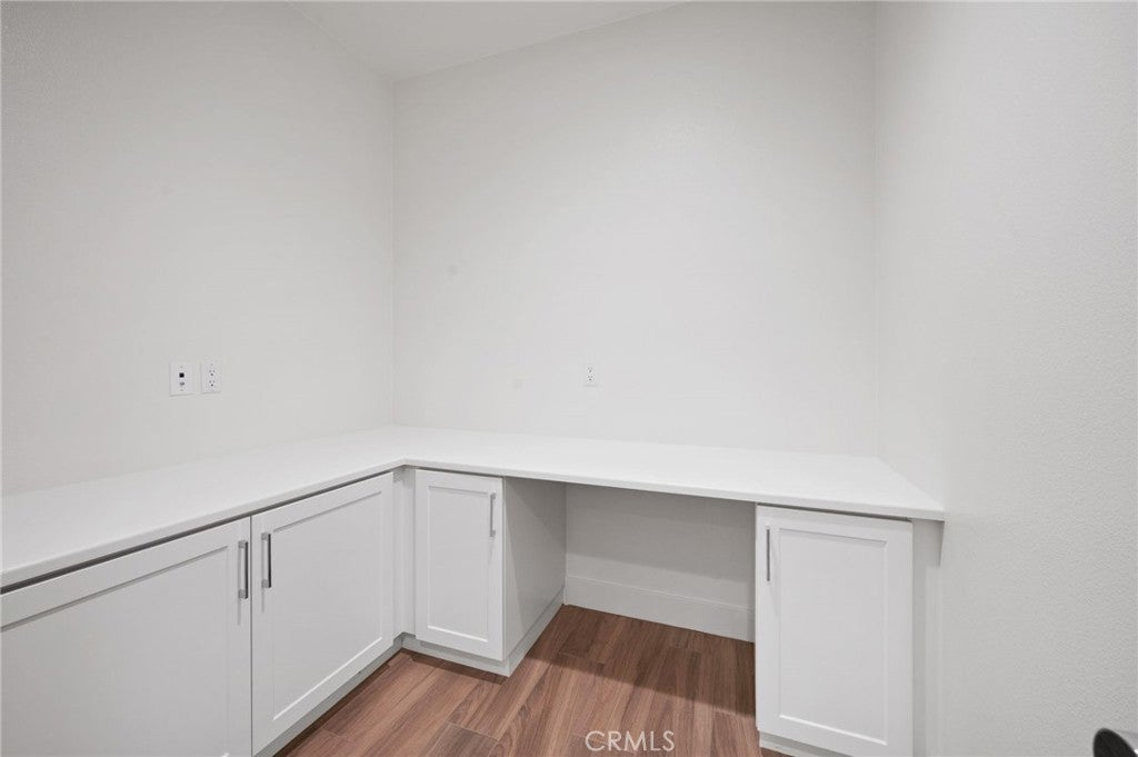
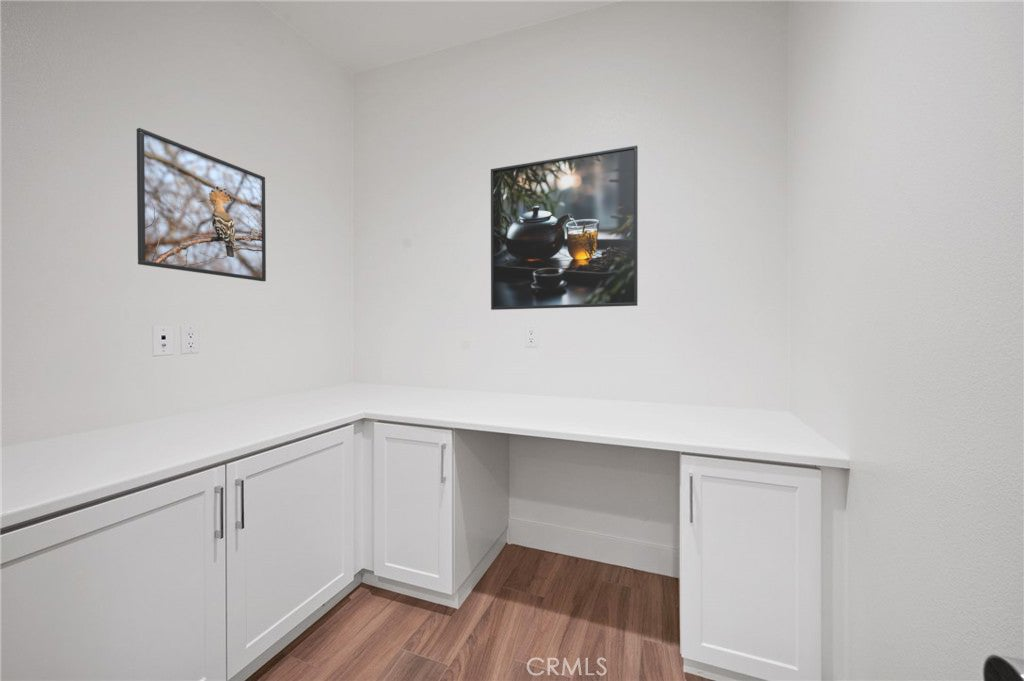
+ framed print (209, 215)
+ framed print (559, 233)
